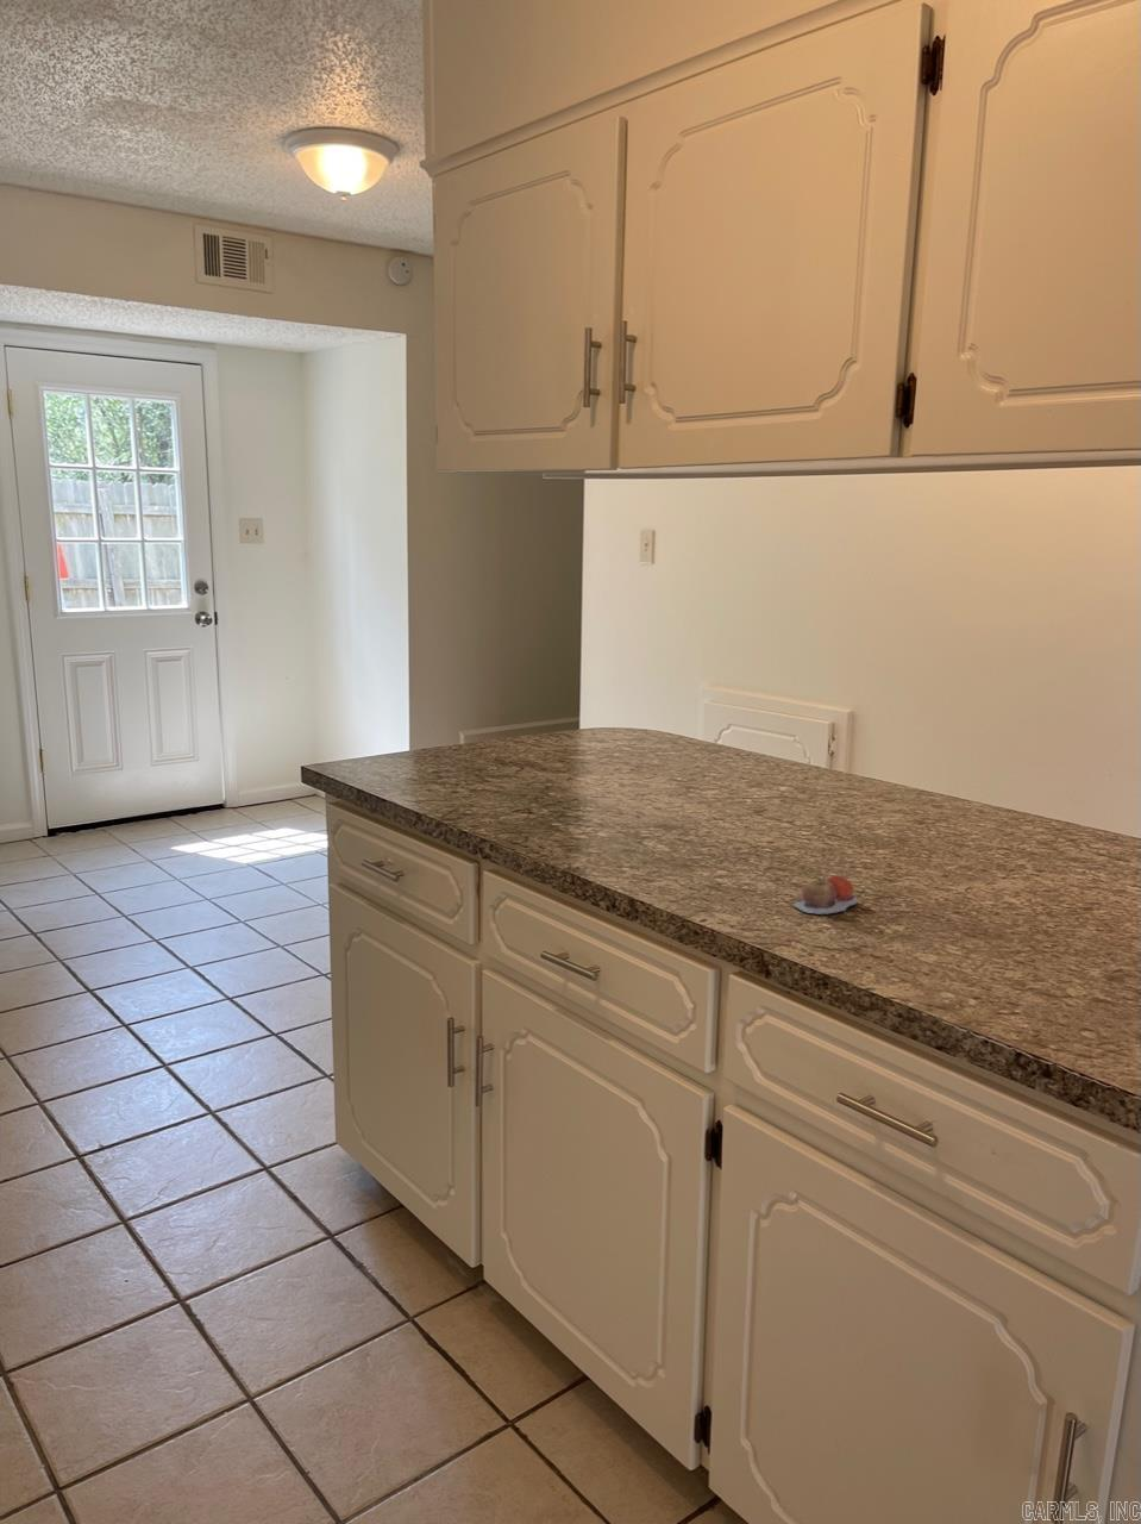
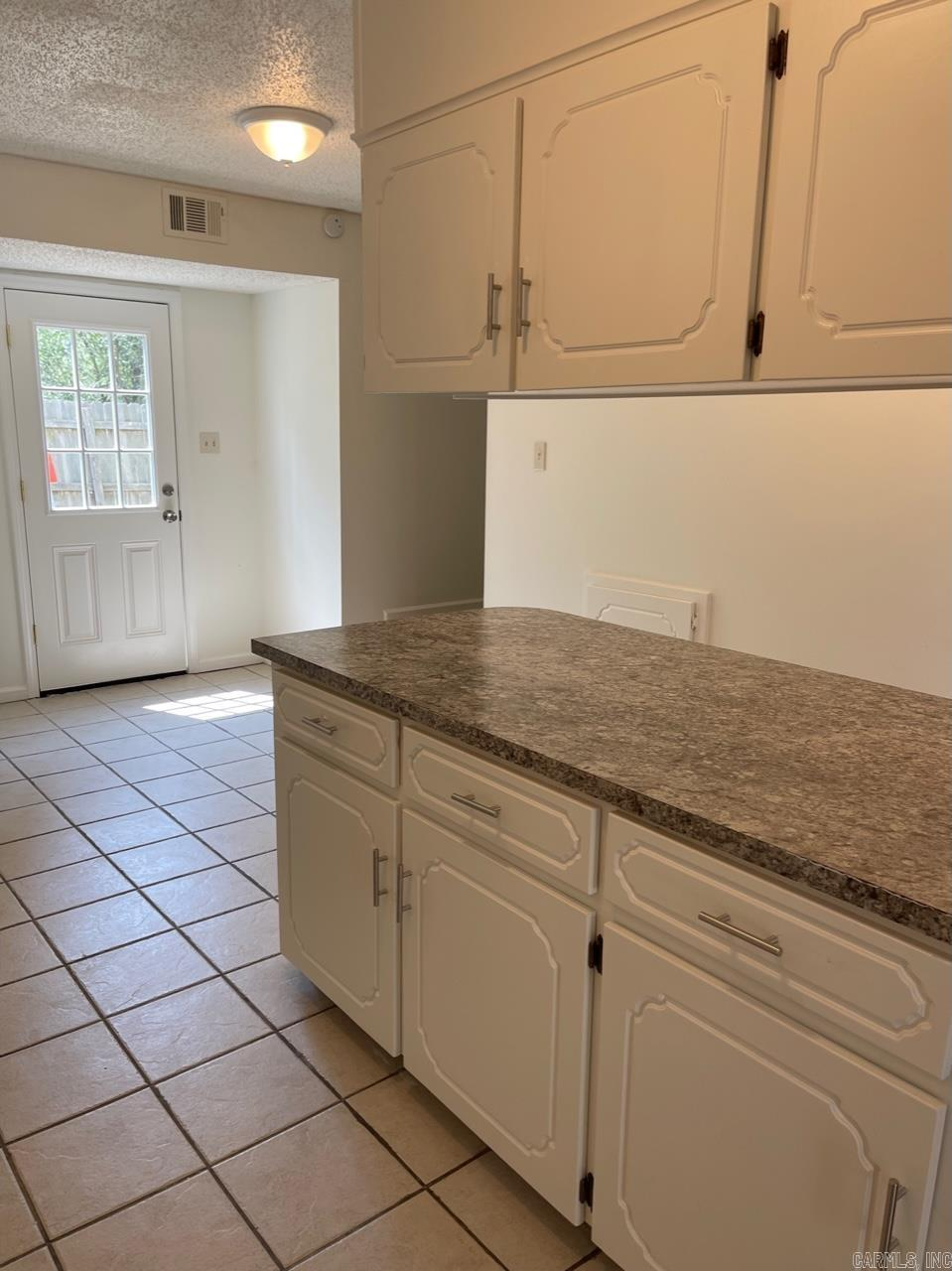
- apple (827, 892)
